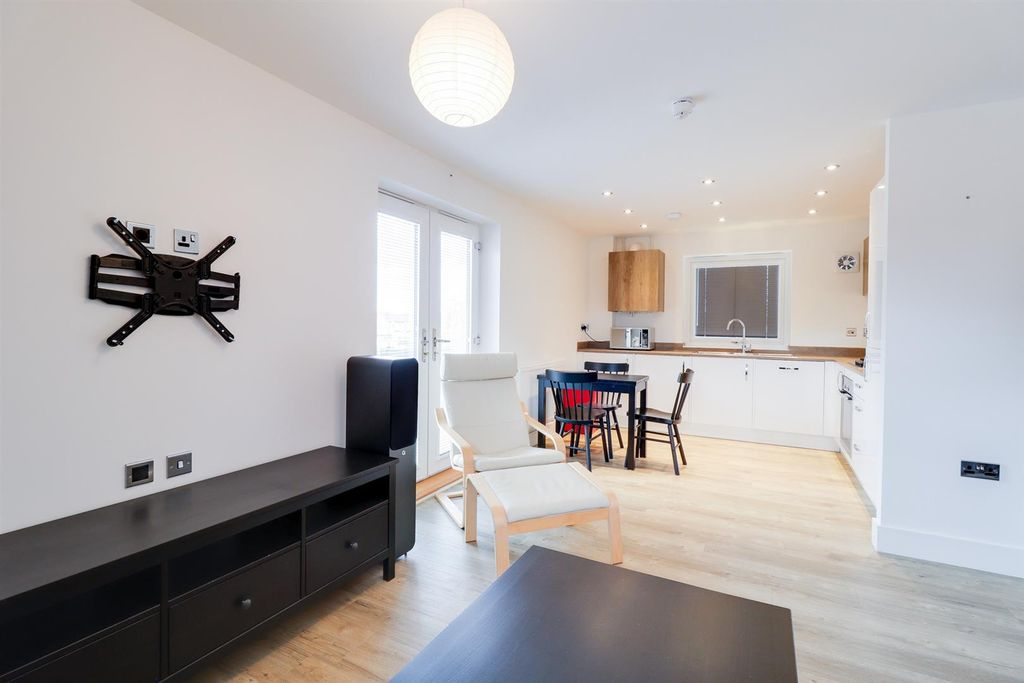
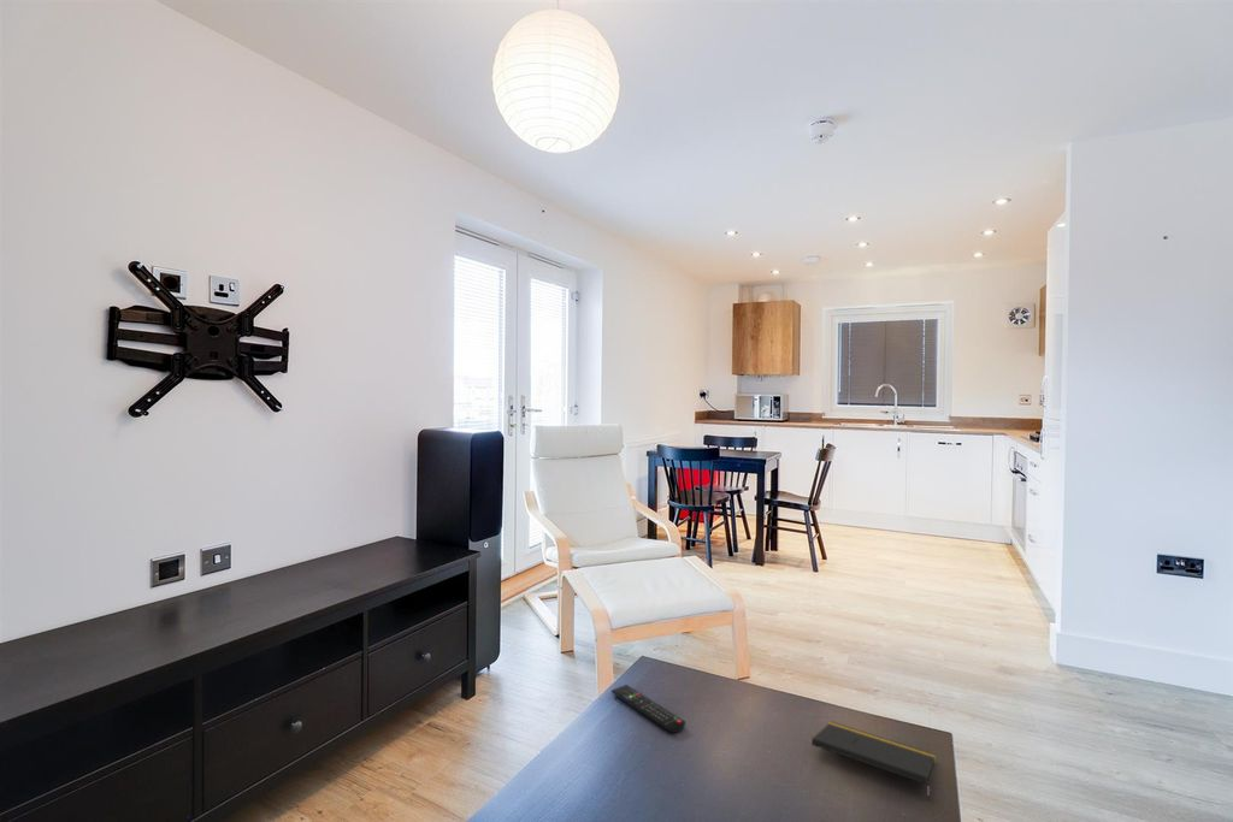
+ notepad (873, 749)
+ remote control (647, 708)
